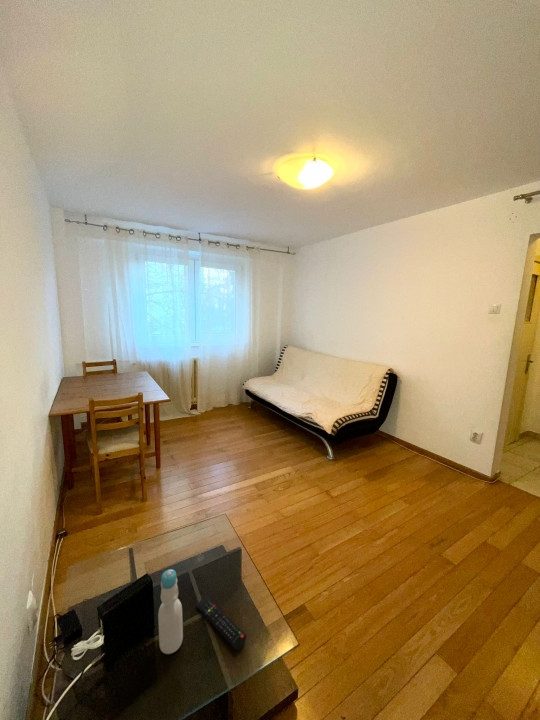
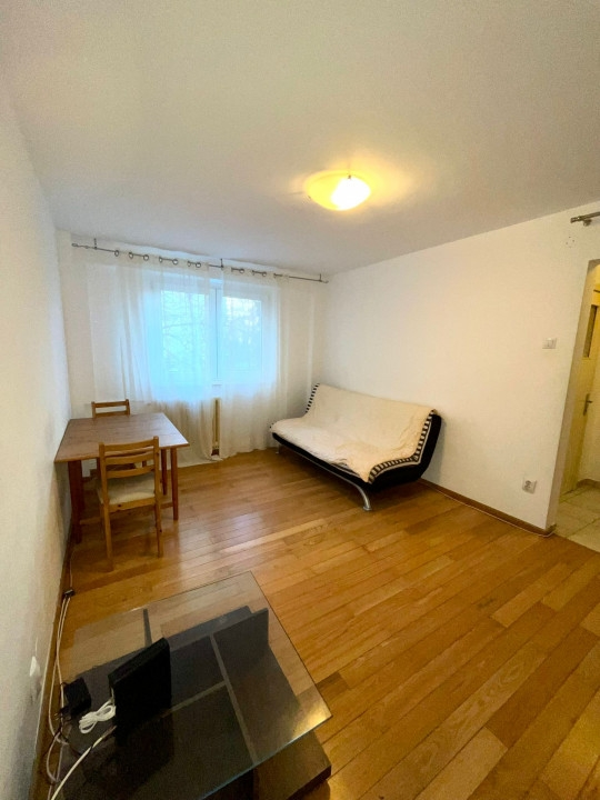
- bottle (170, 608)
- remote control (220, 621)
